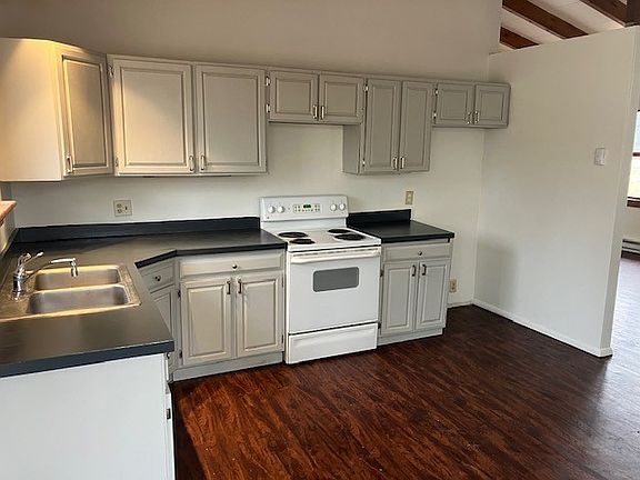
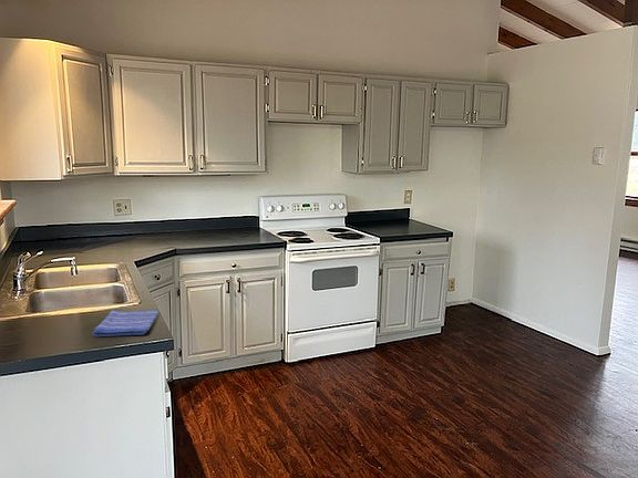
+ dish towel (127, 321)
